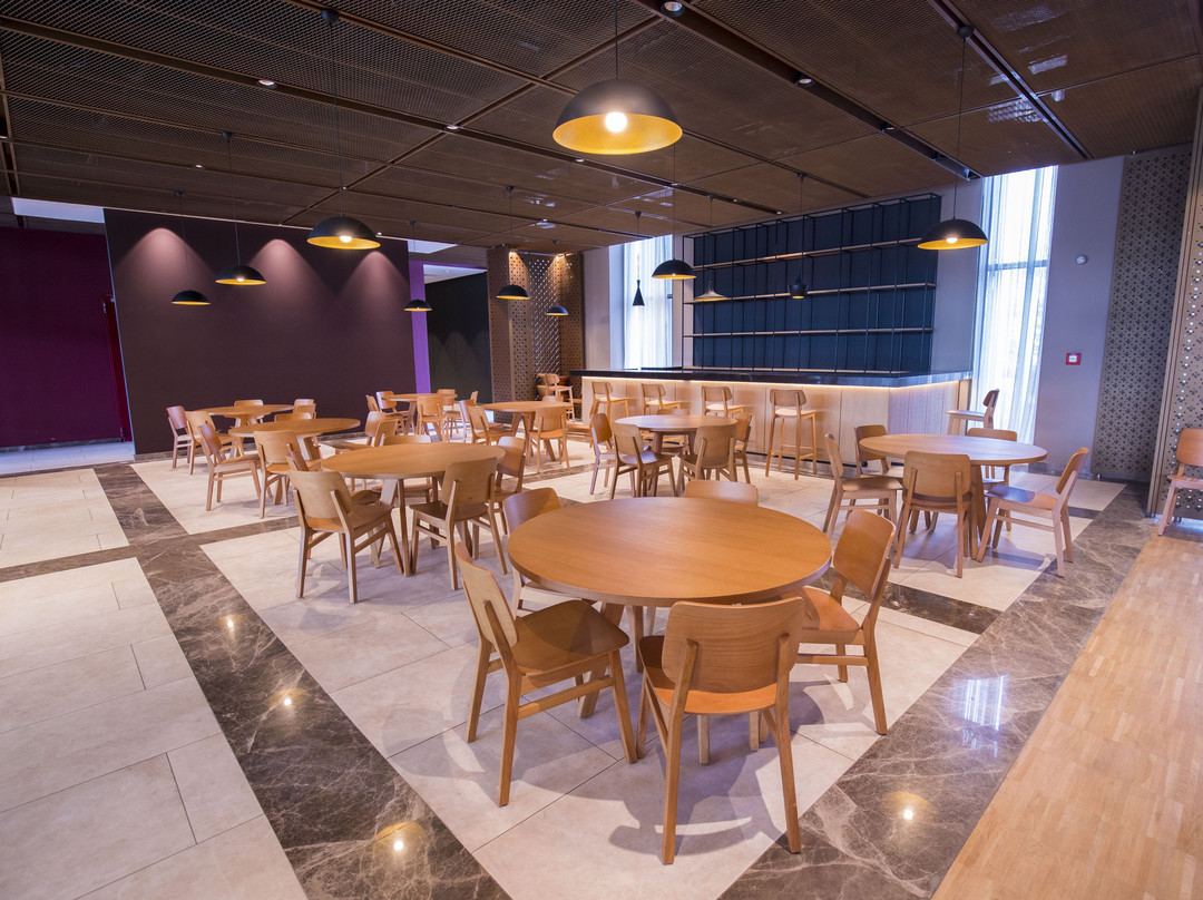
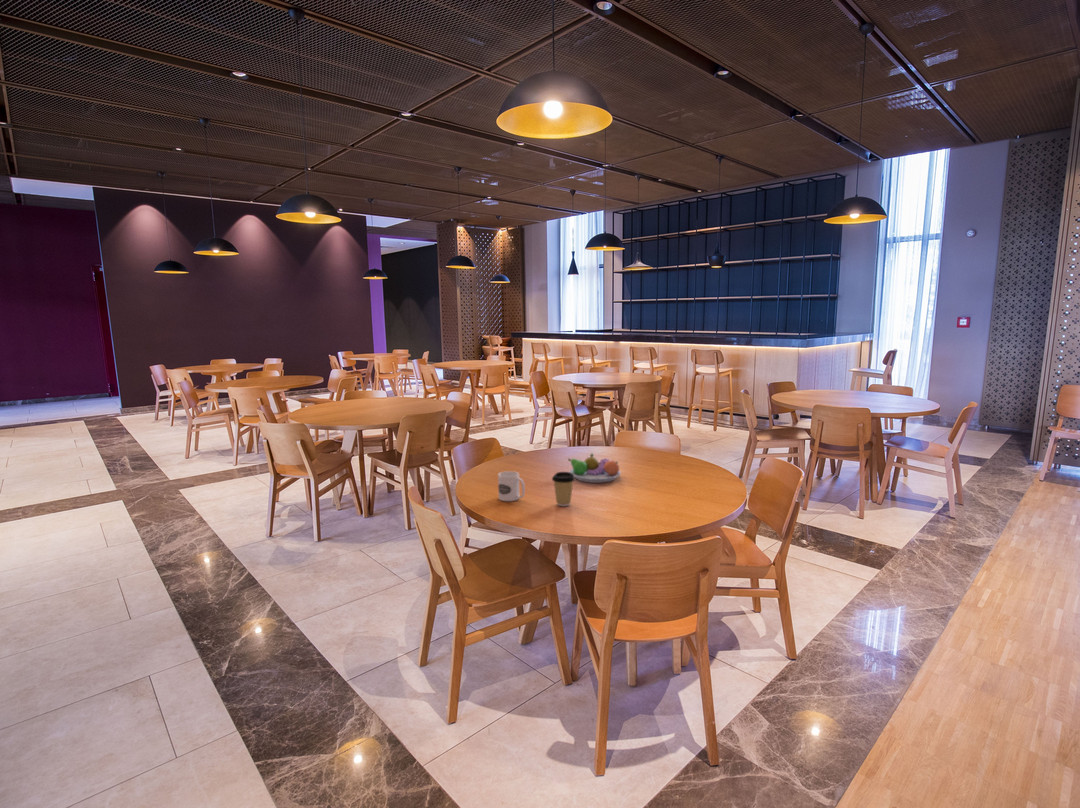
+ coffee cup (563, 489)
+ fruit bowl (593, 466)
+ mug (512, 486)
